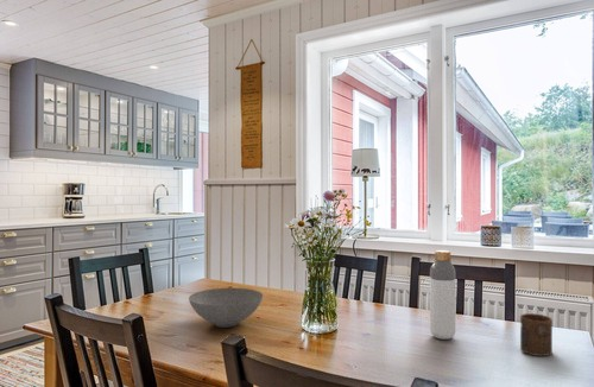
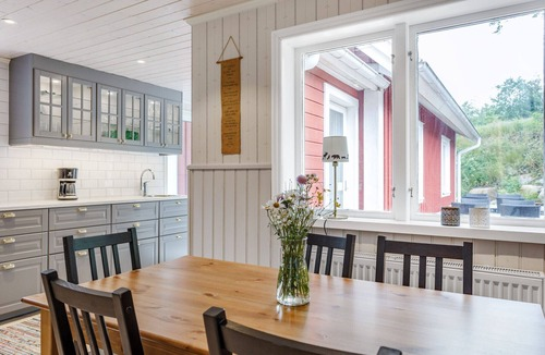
- cup (535, 334)
- bottle (442, 293)
- bowl (226, 310)
